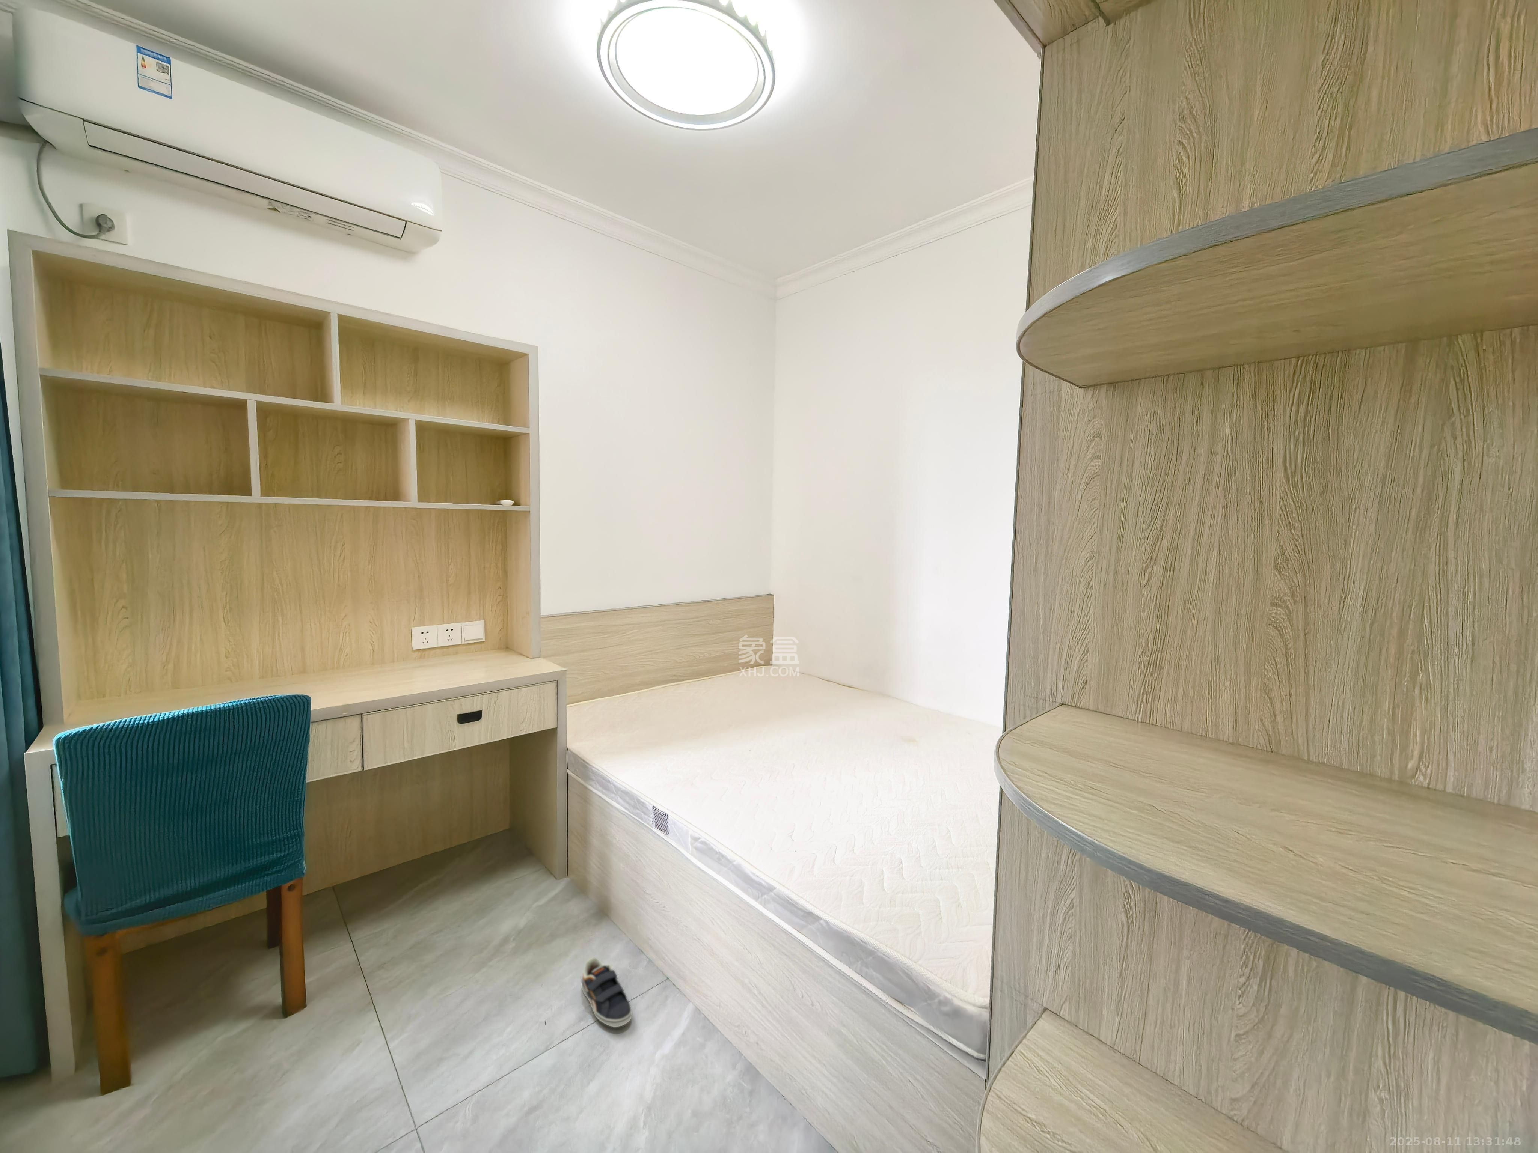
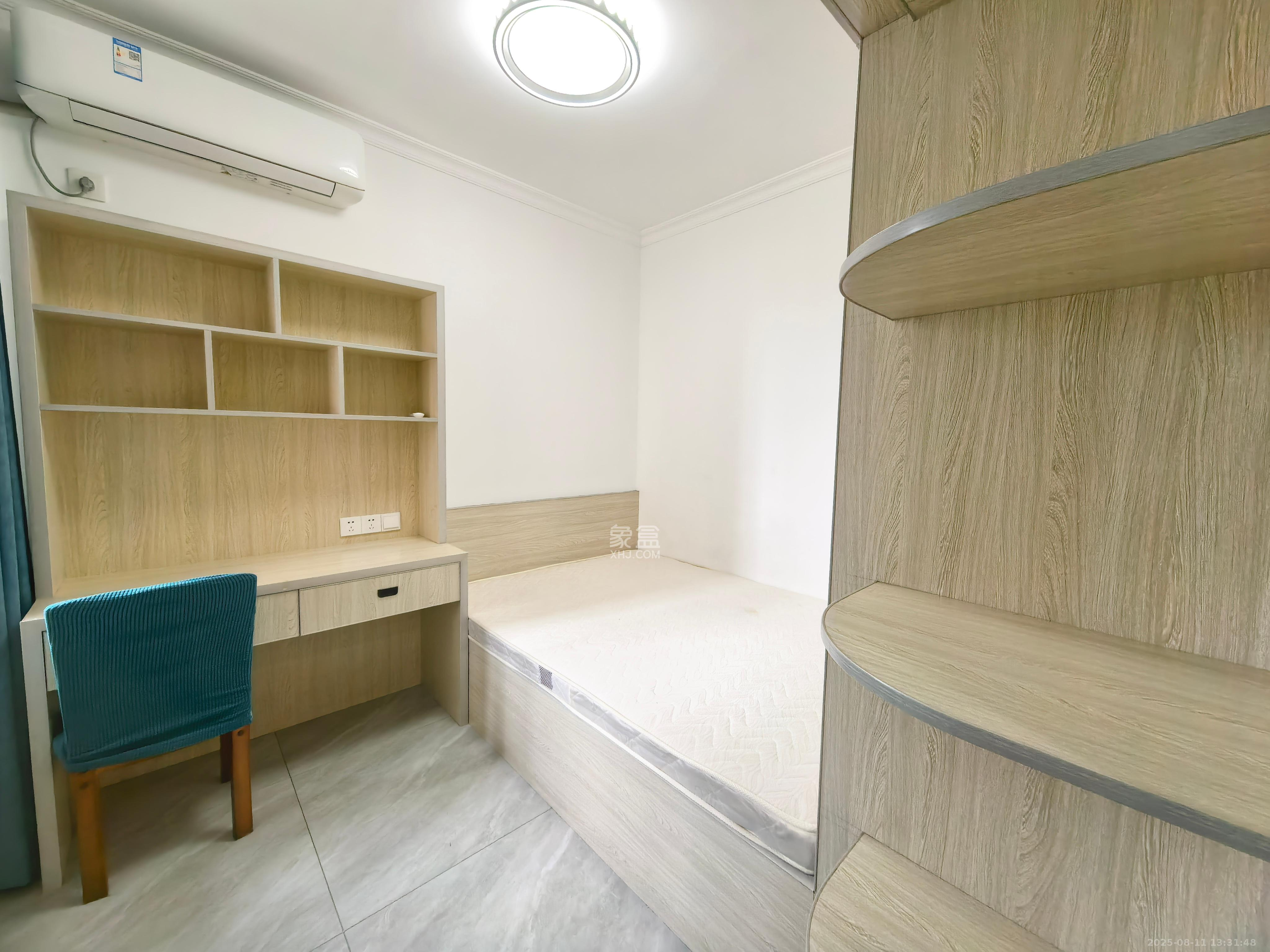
- sneaker (604, 989)
